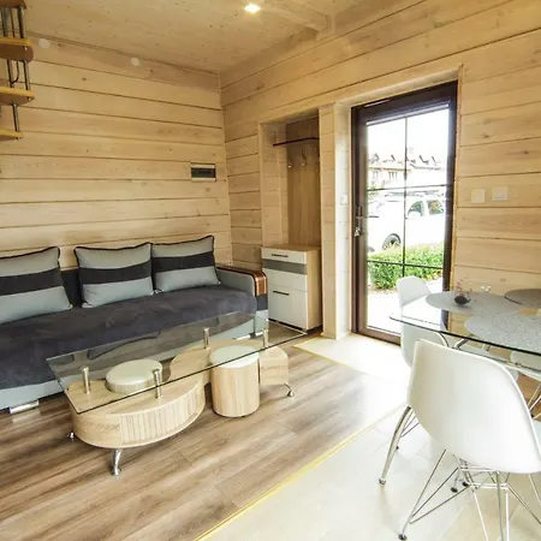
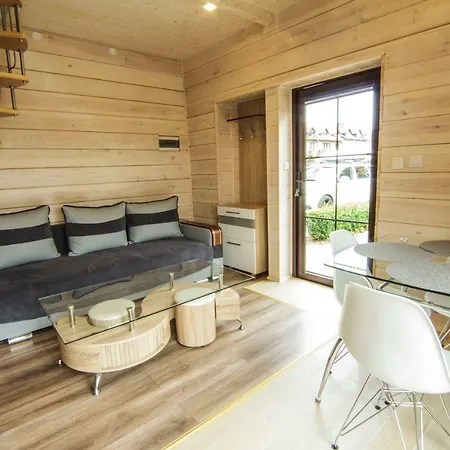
- teapot (470, 289)
